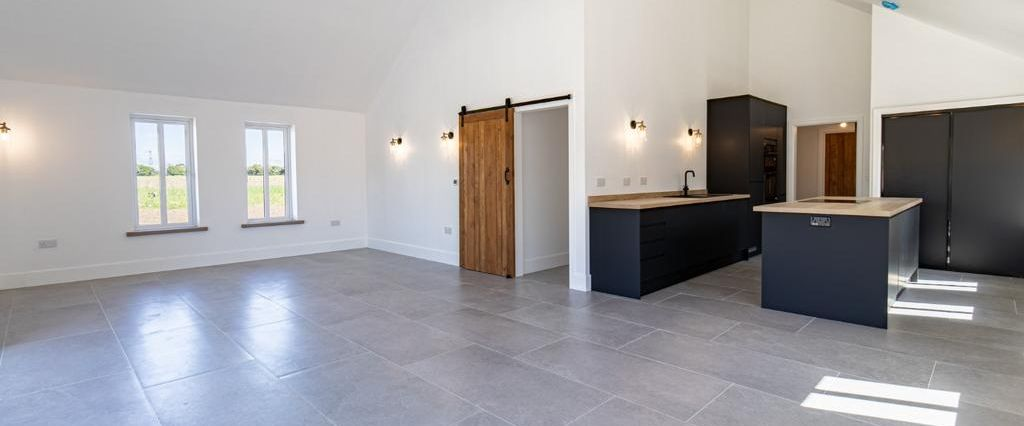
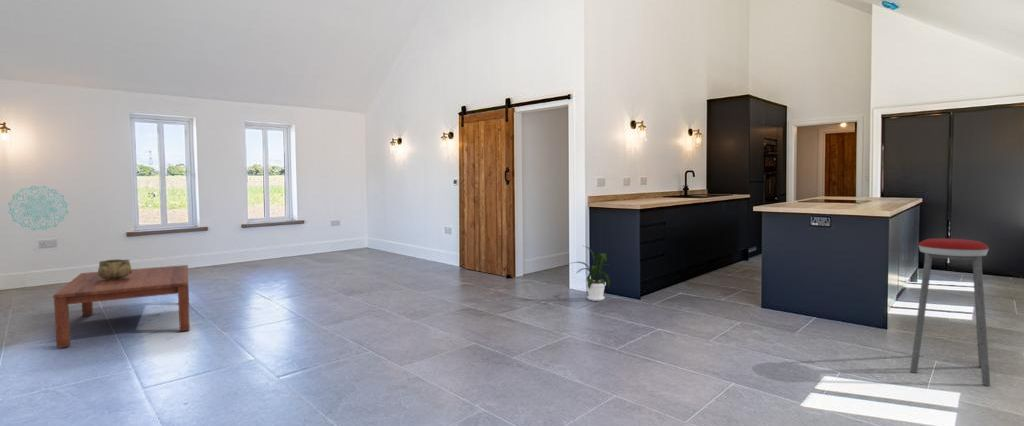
+ decorative bowl (114, 269)
+ wall decoration (38, 208)
+ coffee table (132, 297)
+ music stool (926, 301)
+ house plant (594, 272)
